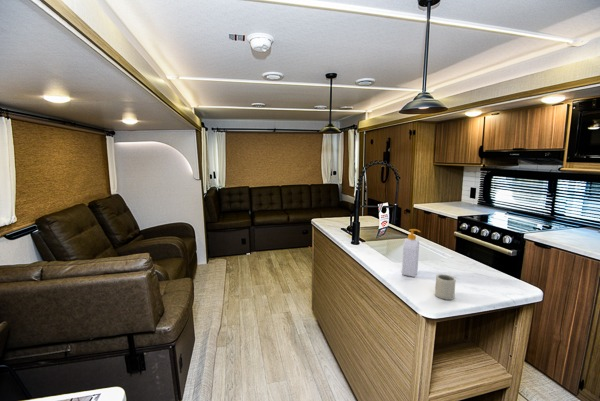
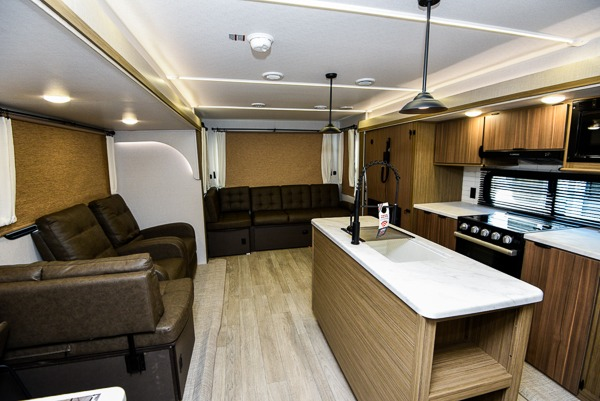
- soap bottle (411, 251)
- cup (446, 285)
